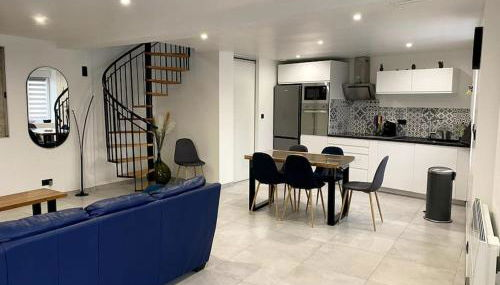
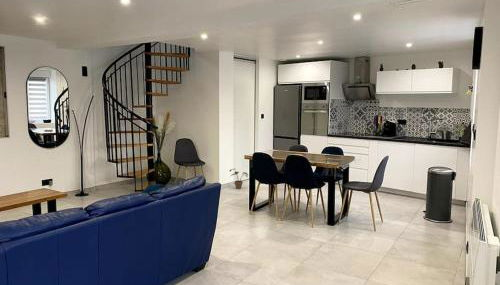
+ potted plant (240, 178)
